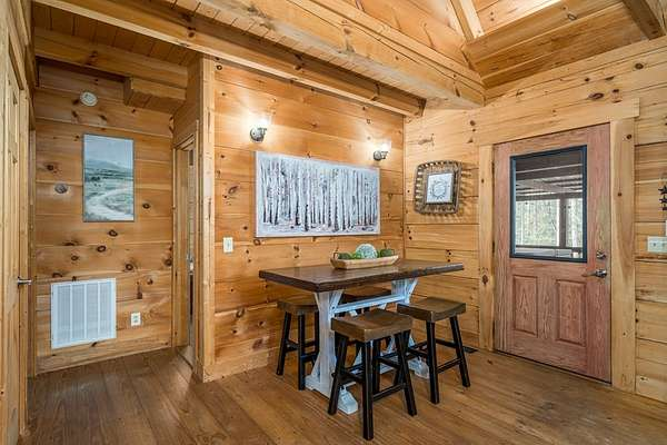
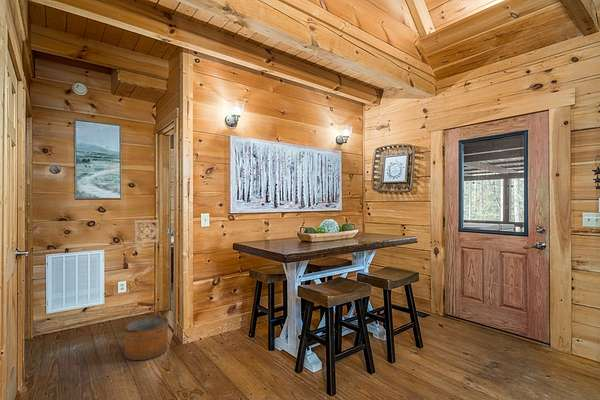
+ bucket (146, 326)
+ wall ornament (146, 232)
